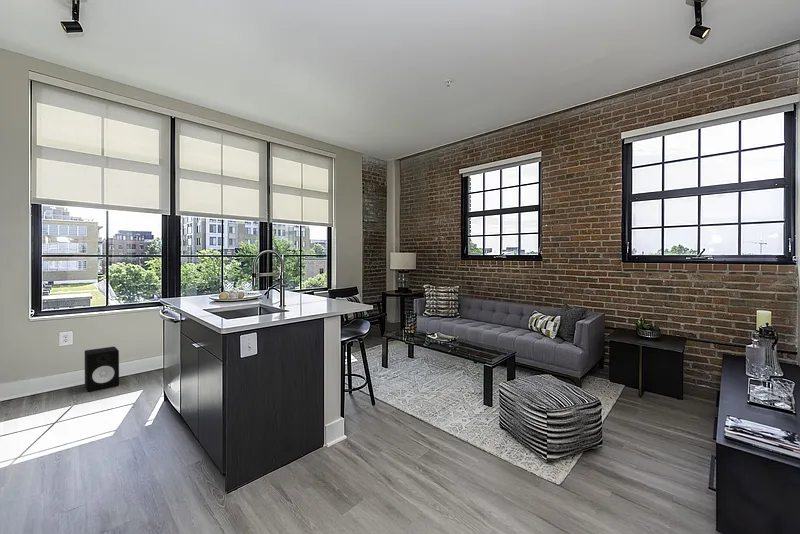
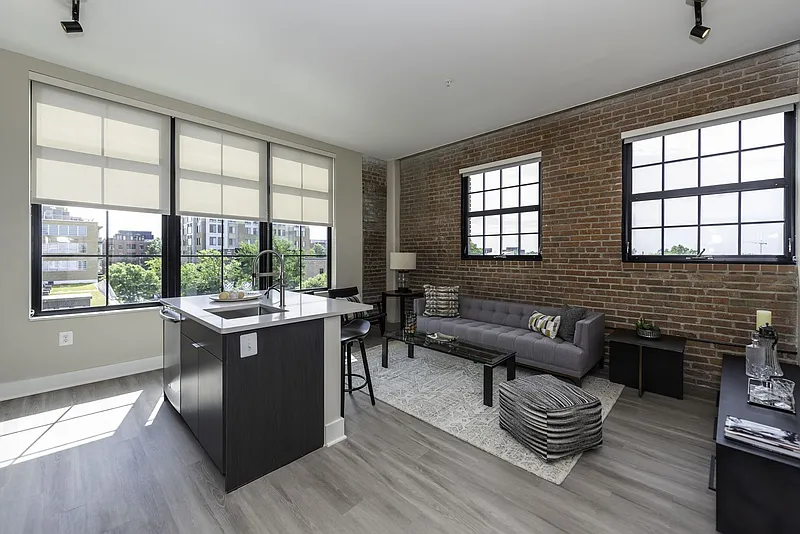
- speaker (101, 368)
